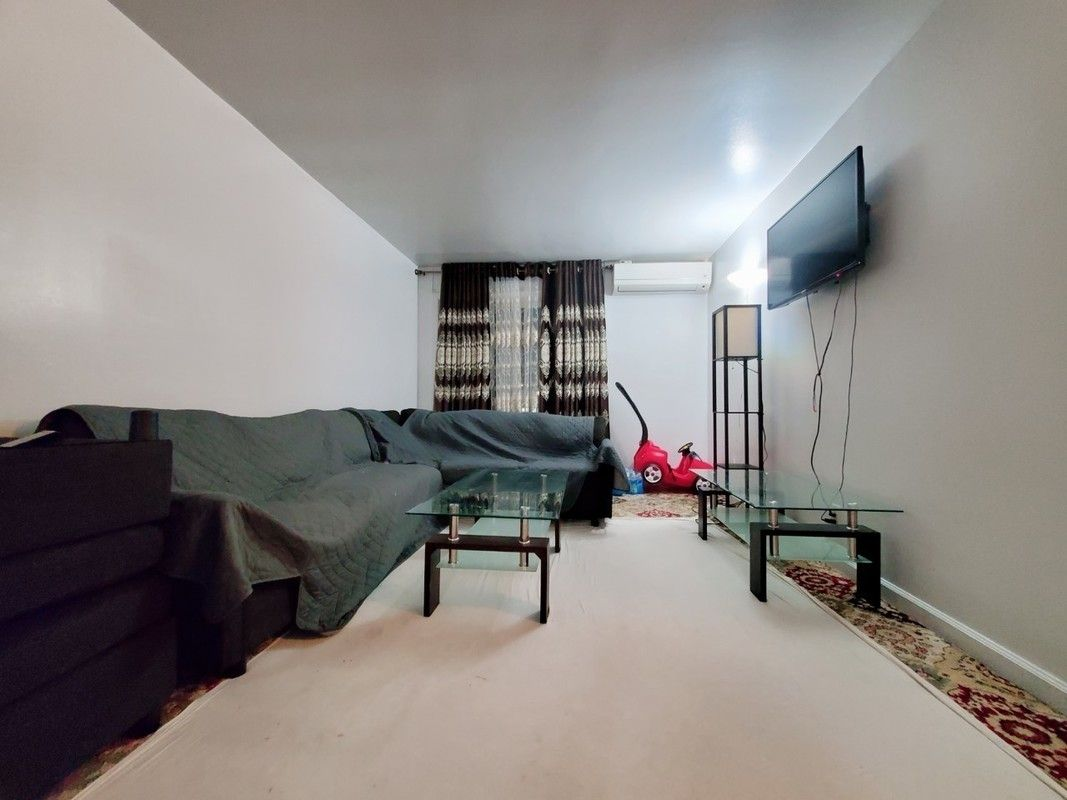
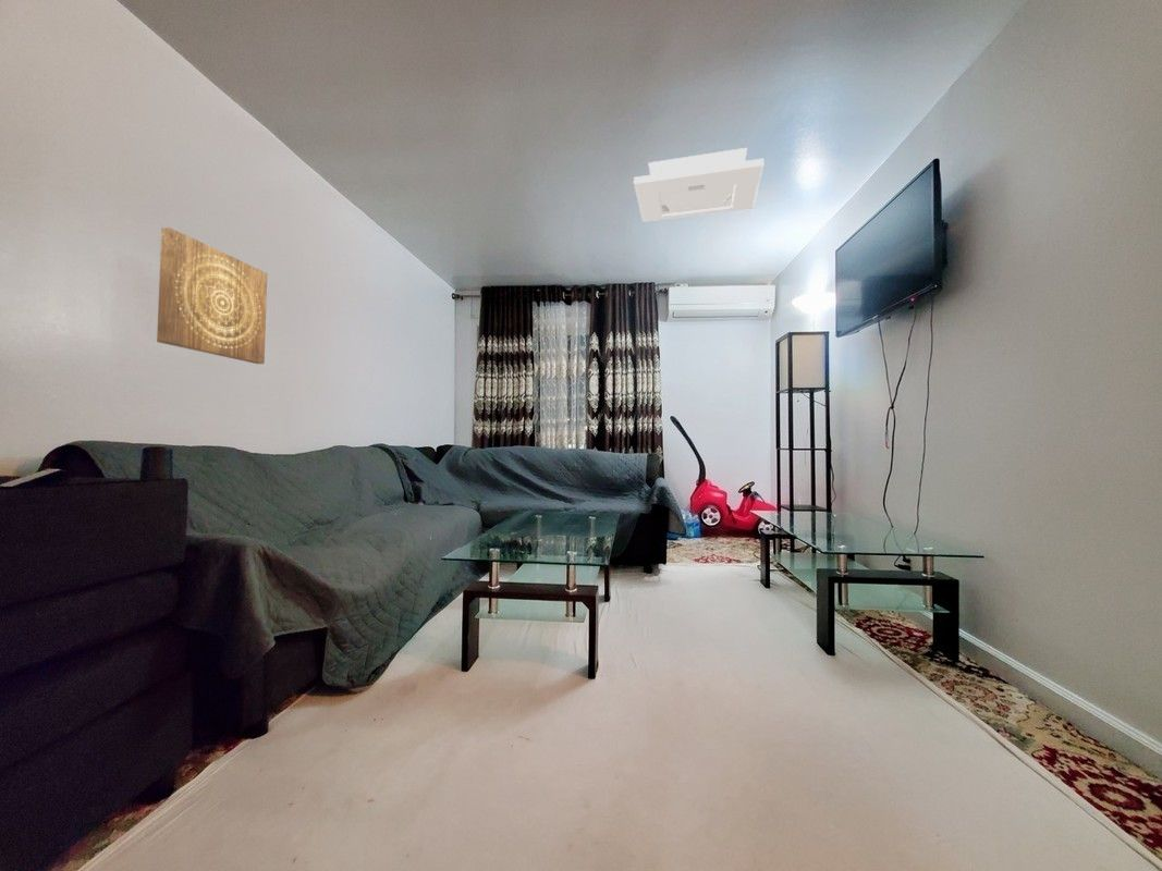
+ wall art (218, 303)
+ ceiling light (696, 183)
